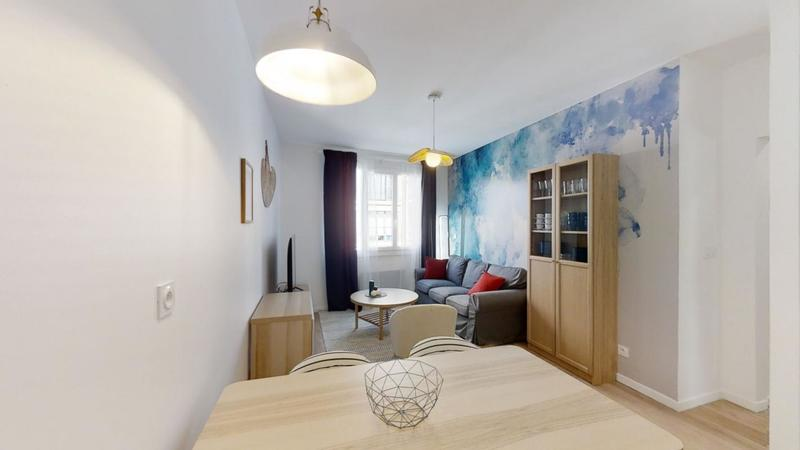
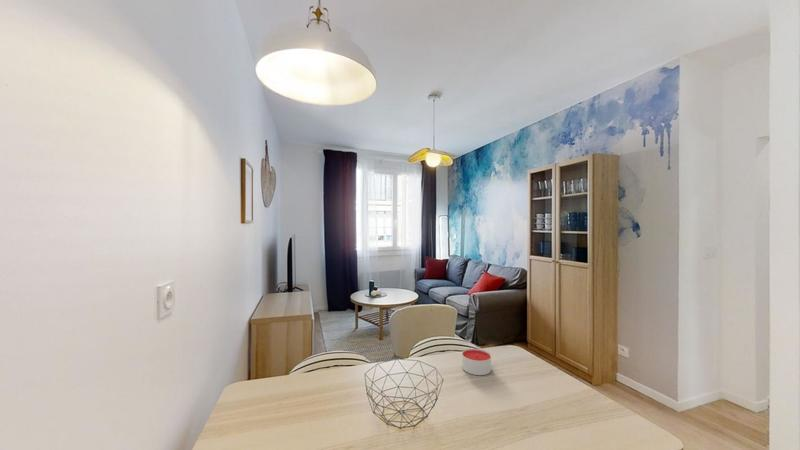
+ candle (476, 360)
